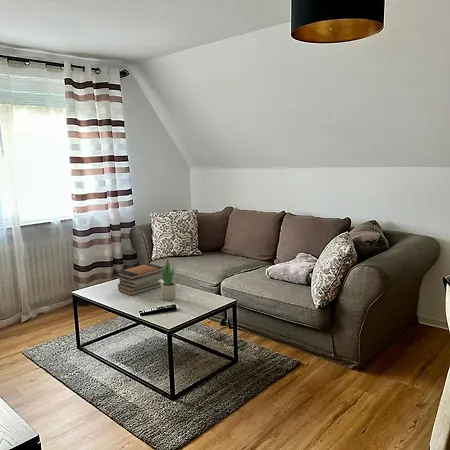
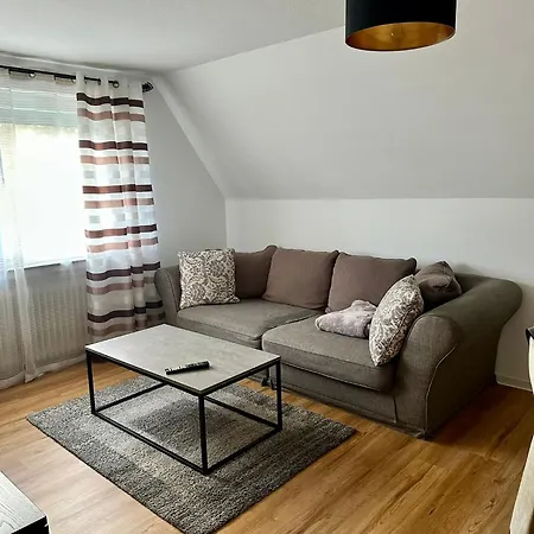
- potted plant (167, 278)
- book stack (140, 278)
